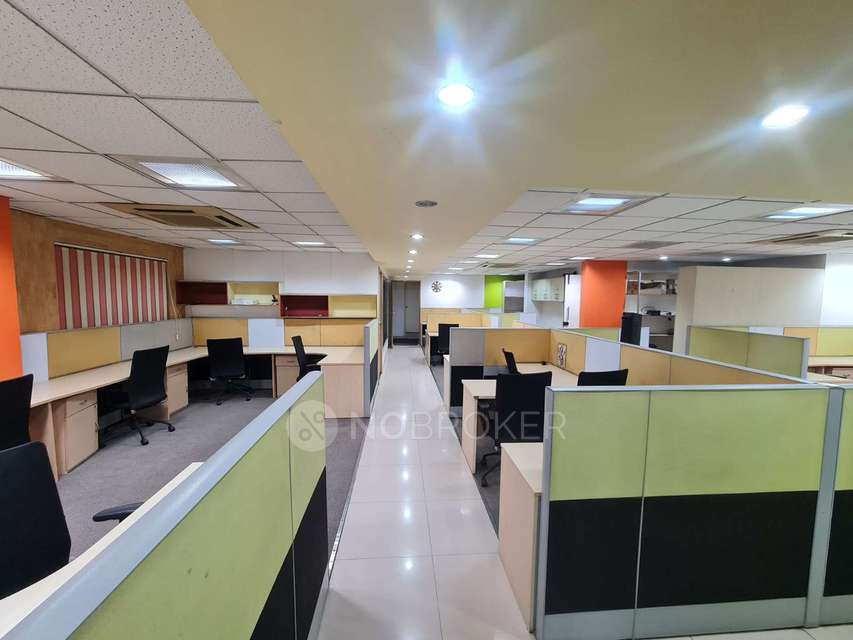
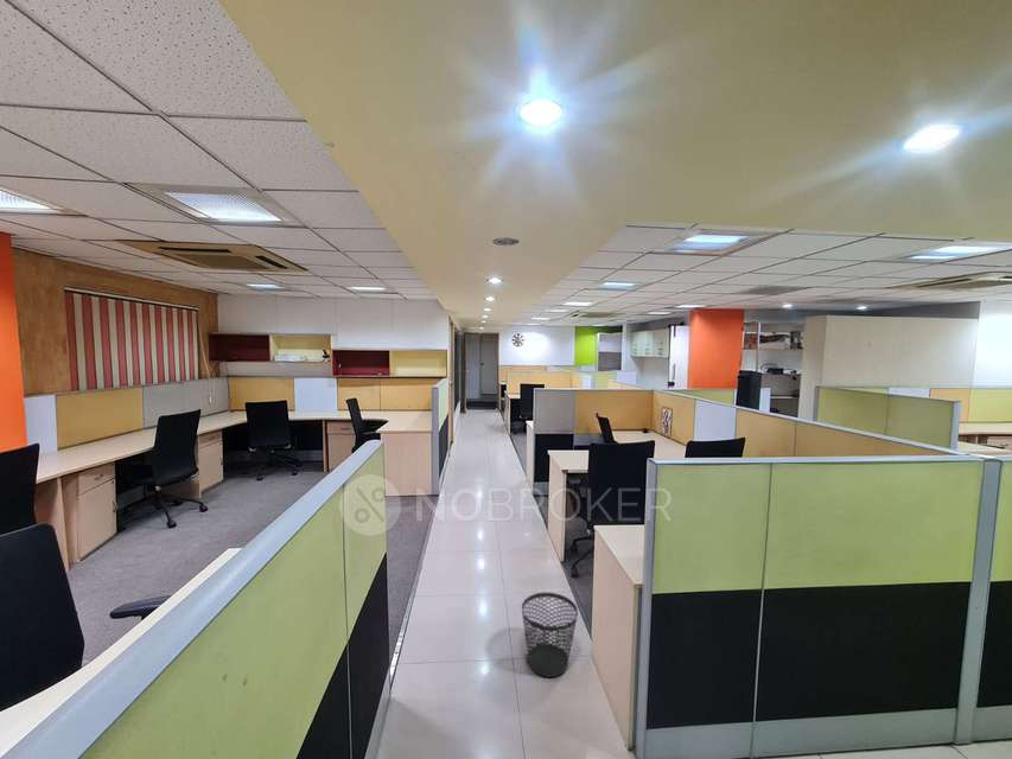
+ wastebasket (548, 636)
